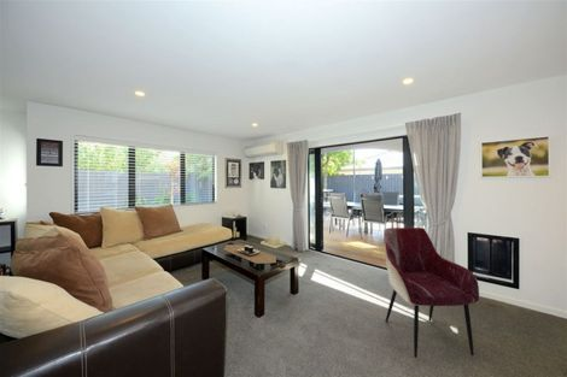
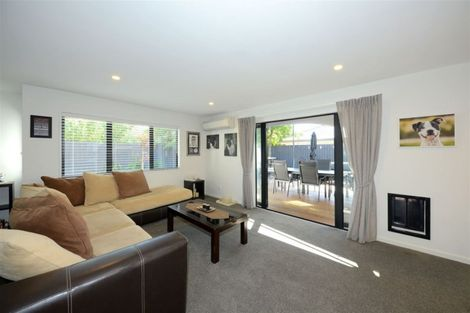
- armchair (422, 284)
